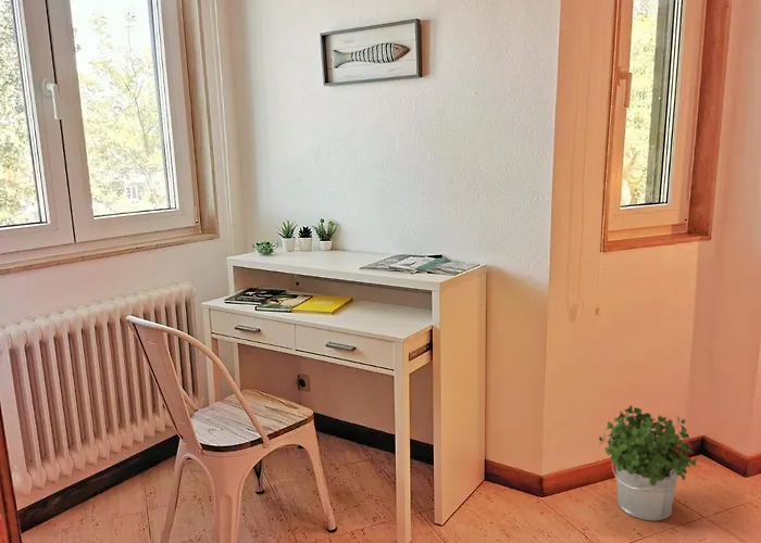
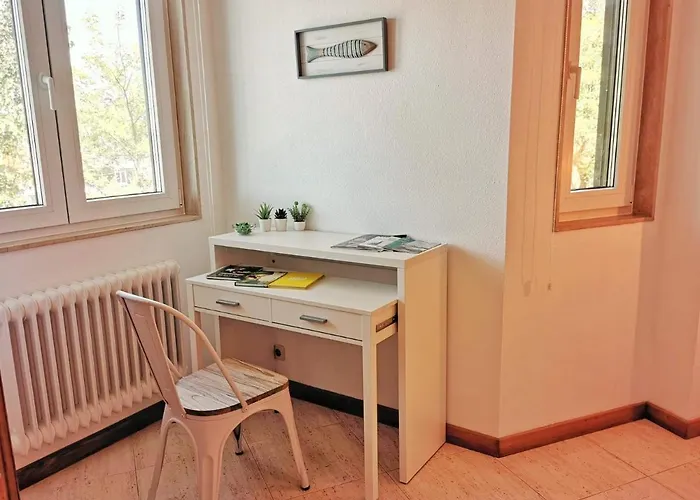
- potted plant (646, 462)
